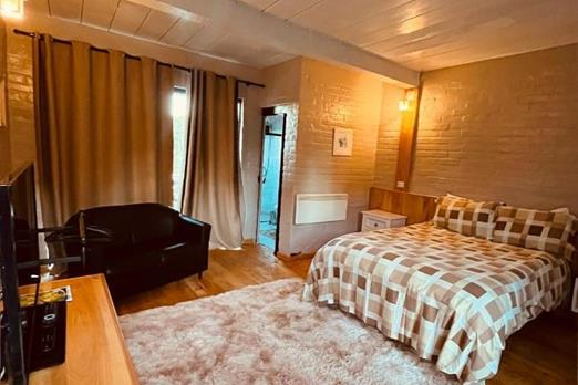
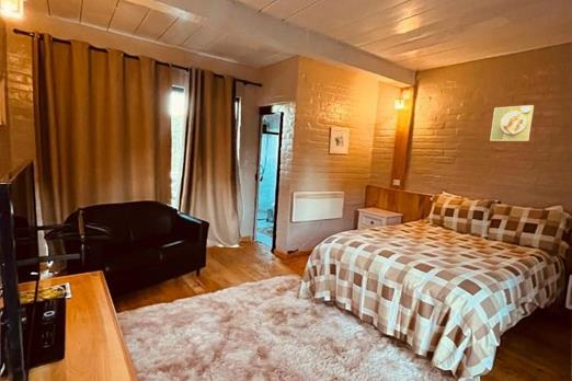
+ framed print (511, 124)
